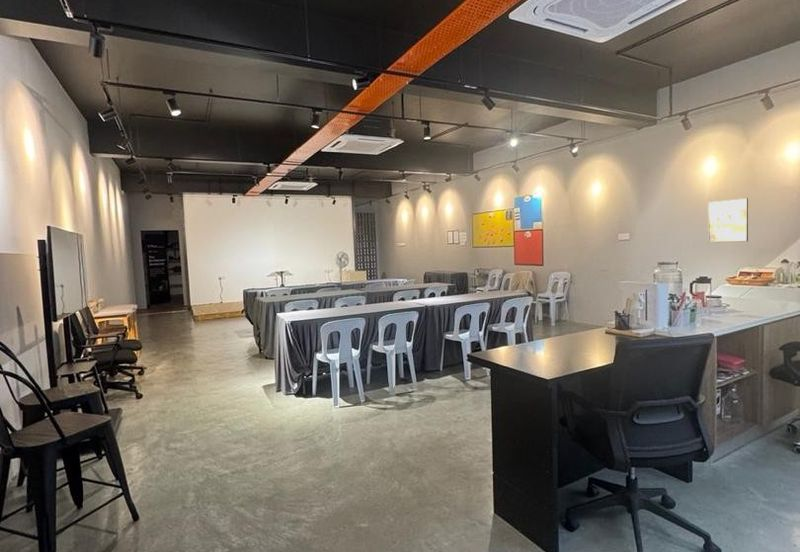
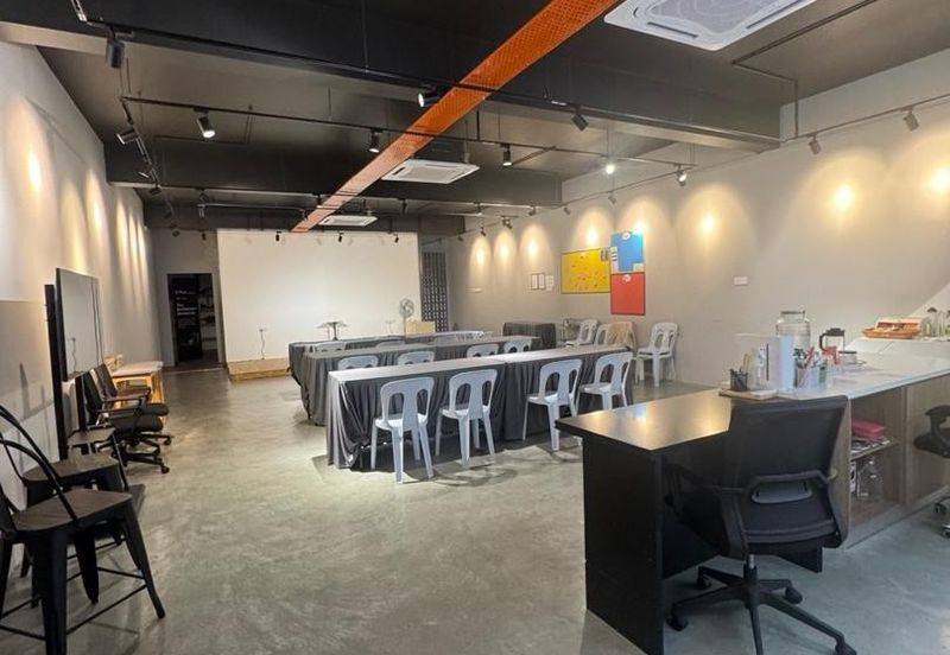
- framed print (727, 221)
